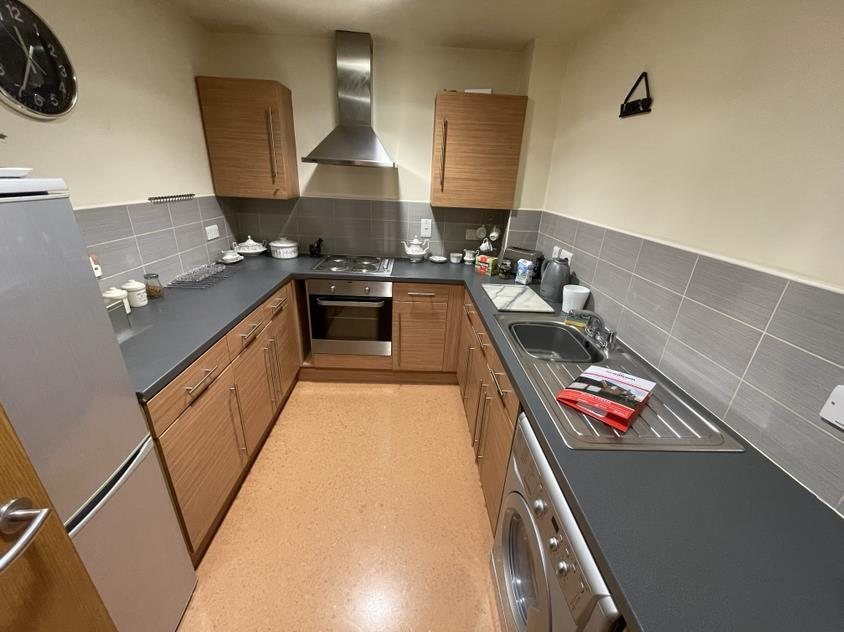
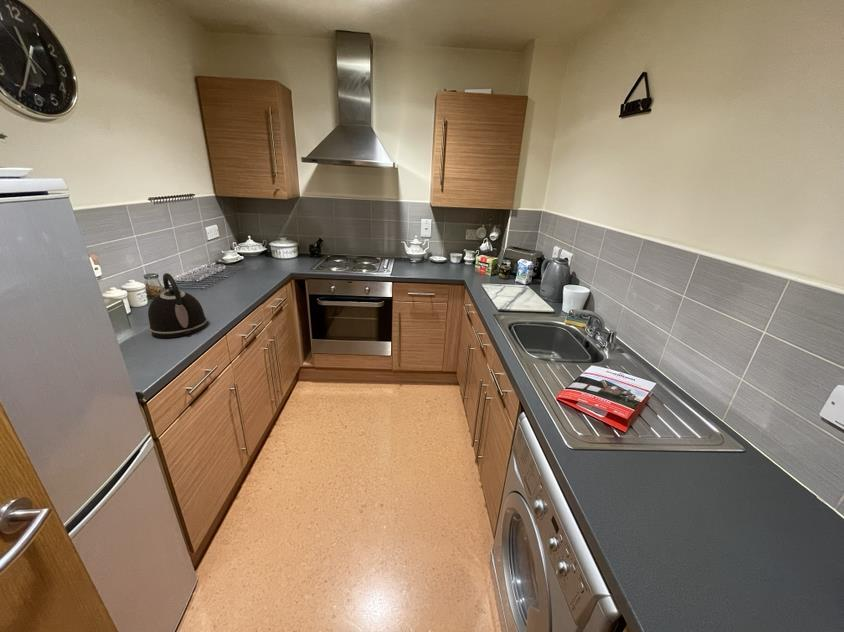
+ kettle (173, 301)
